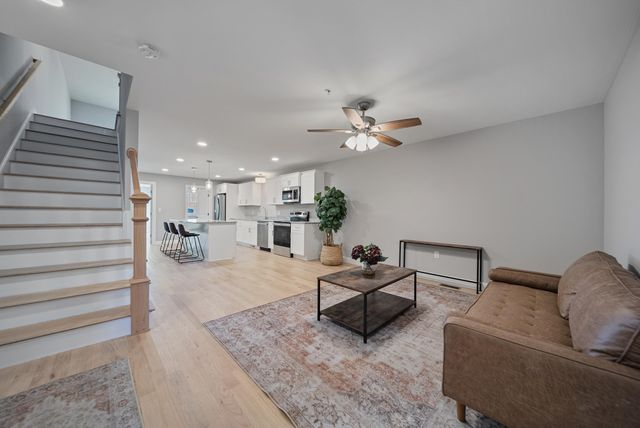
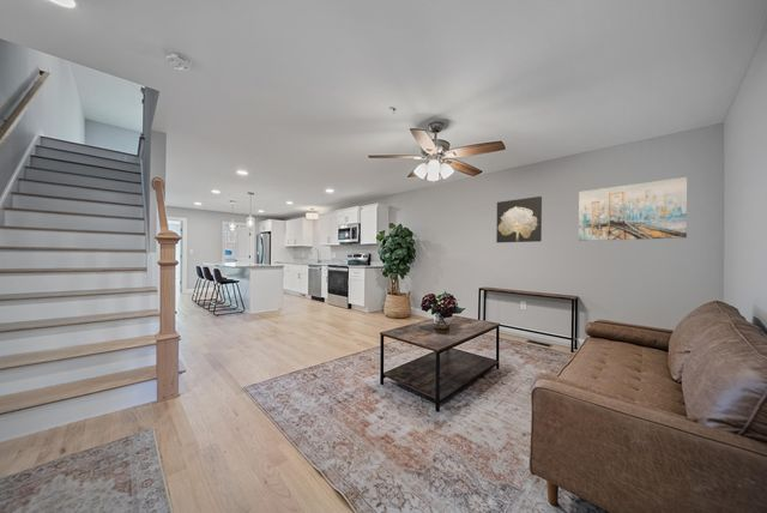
+ wall art (627, 212)
+ wall art (518, 221)
